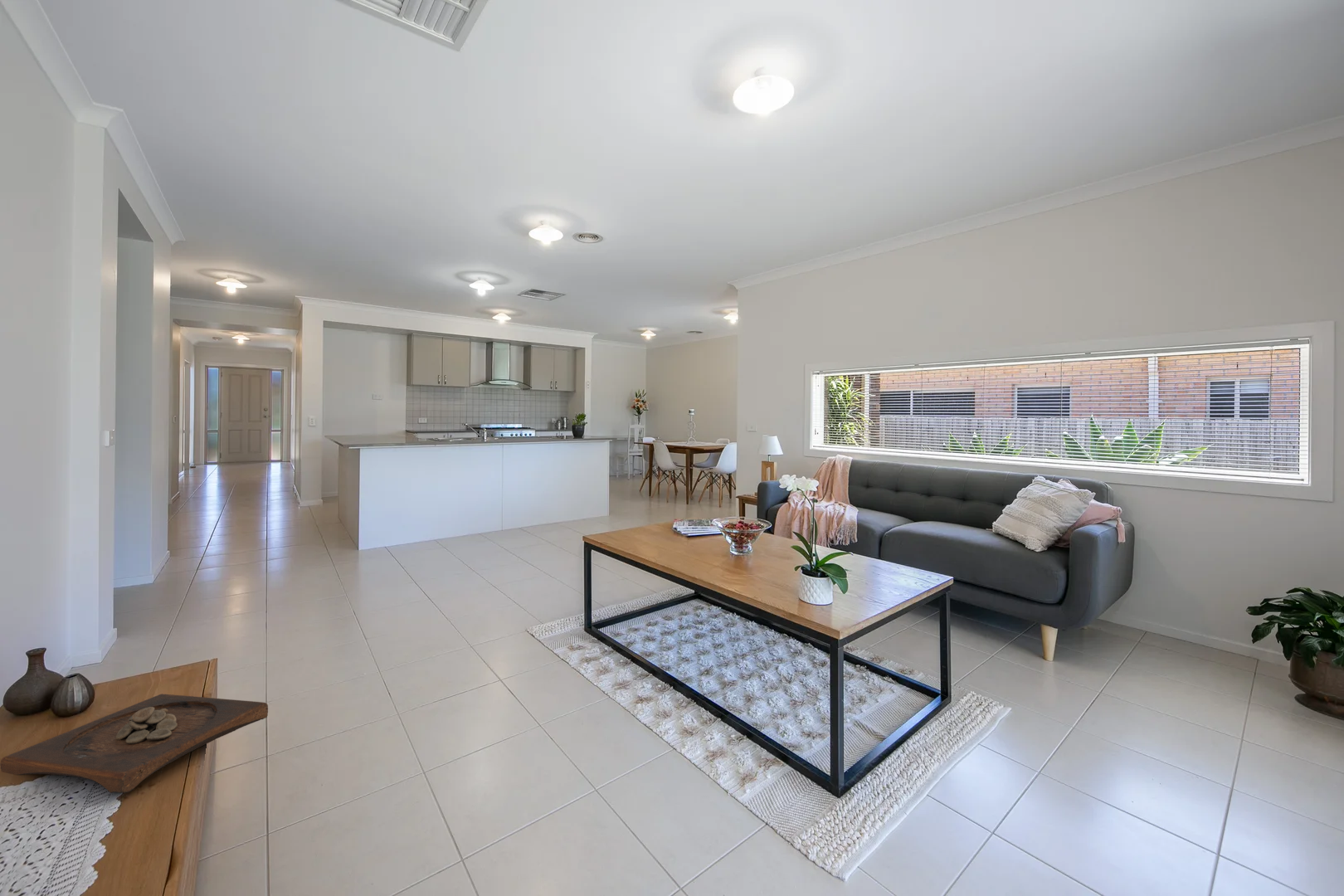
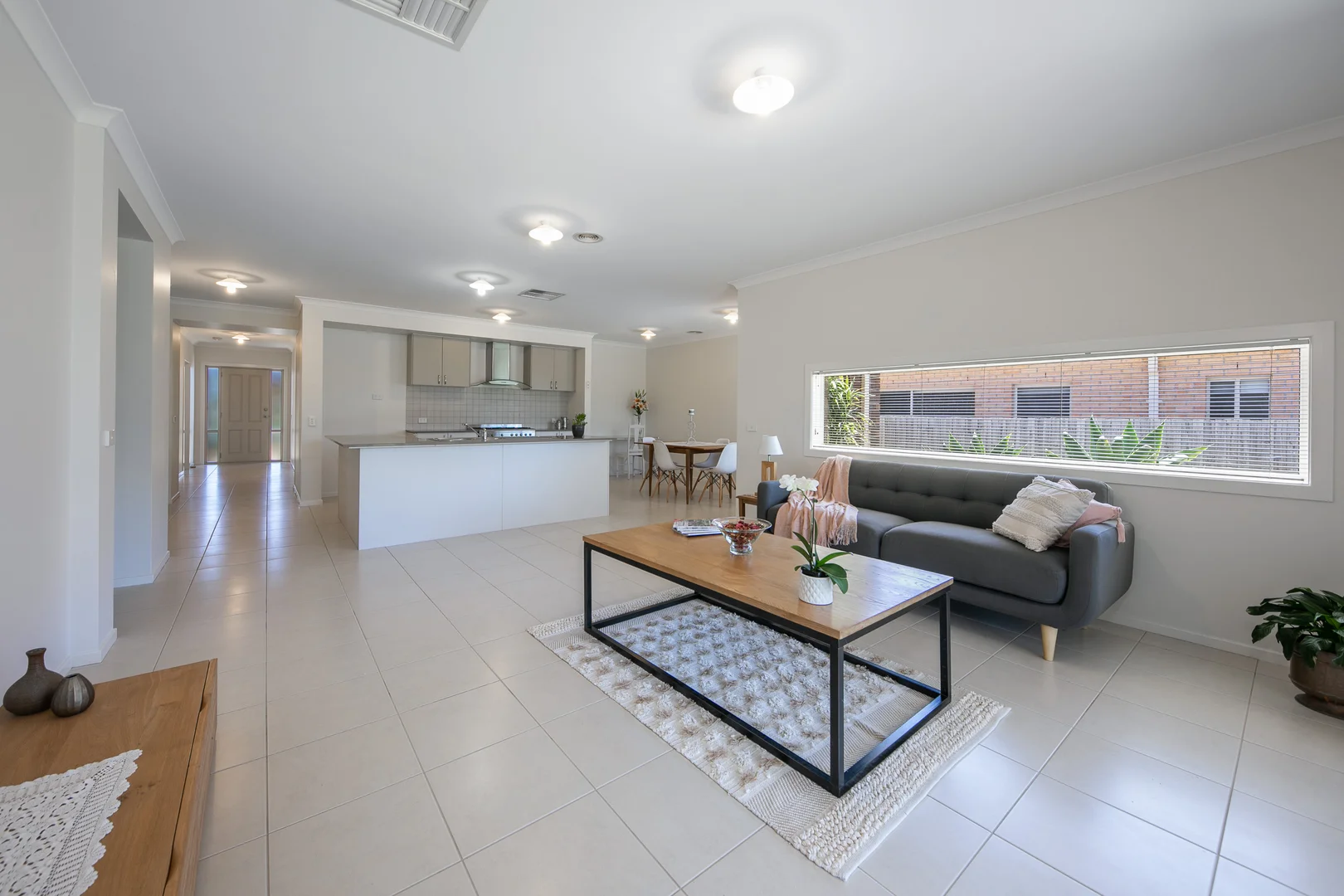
- wooden tray (147, 725)
